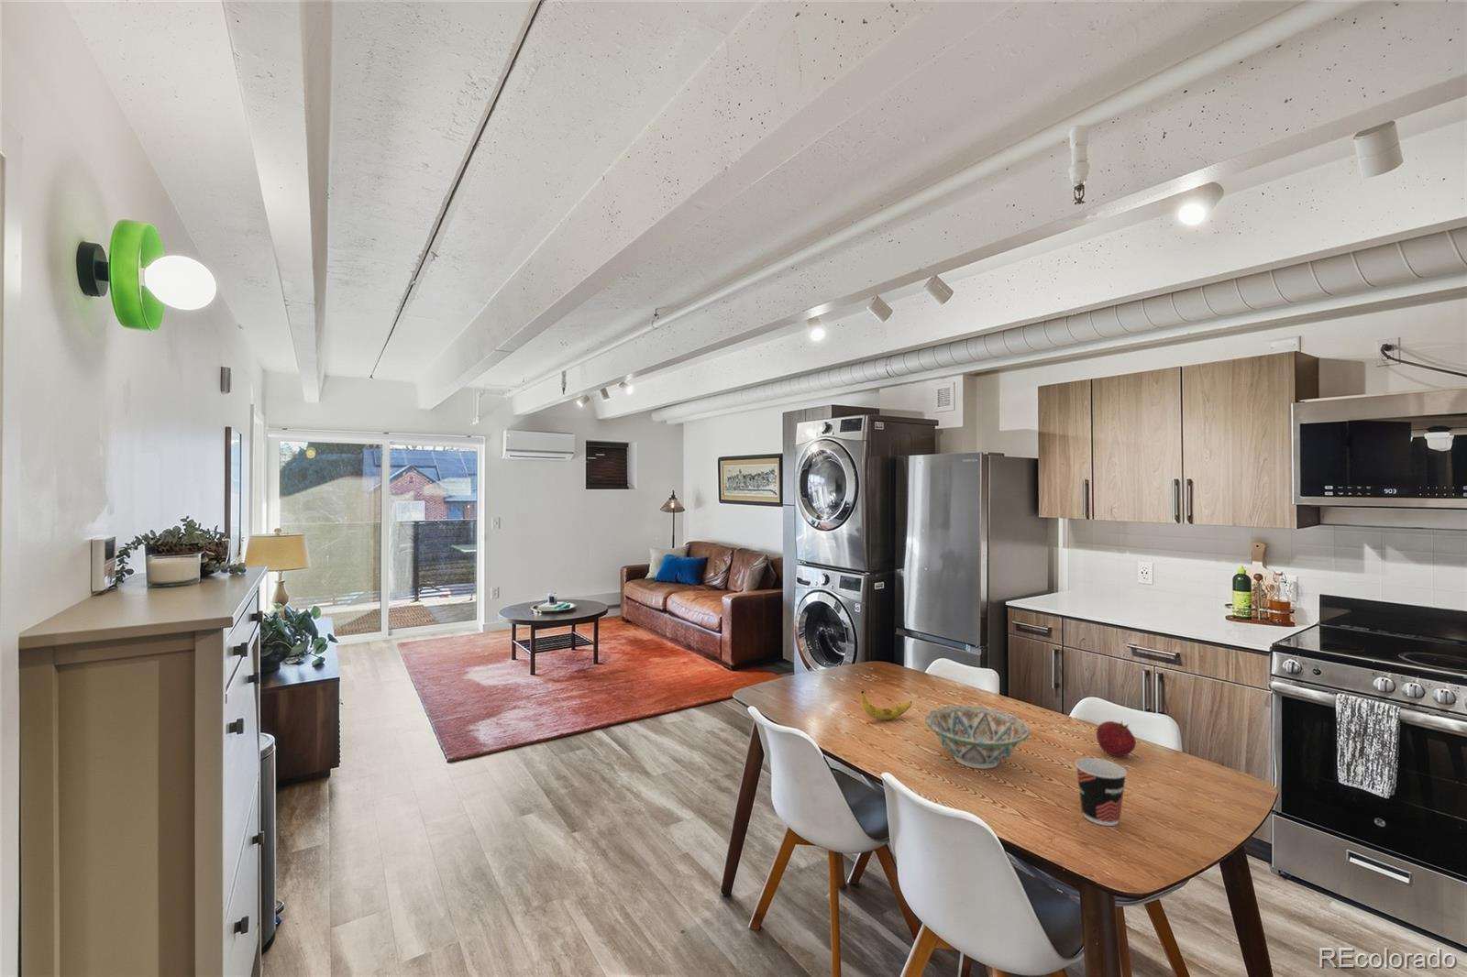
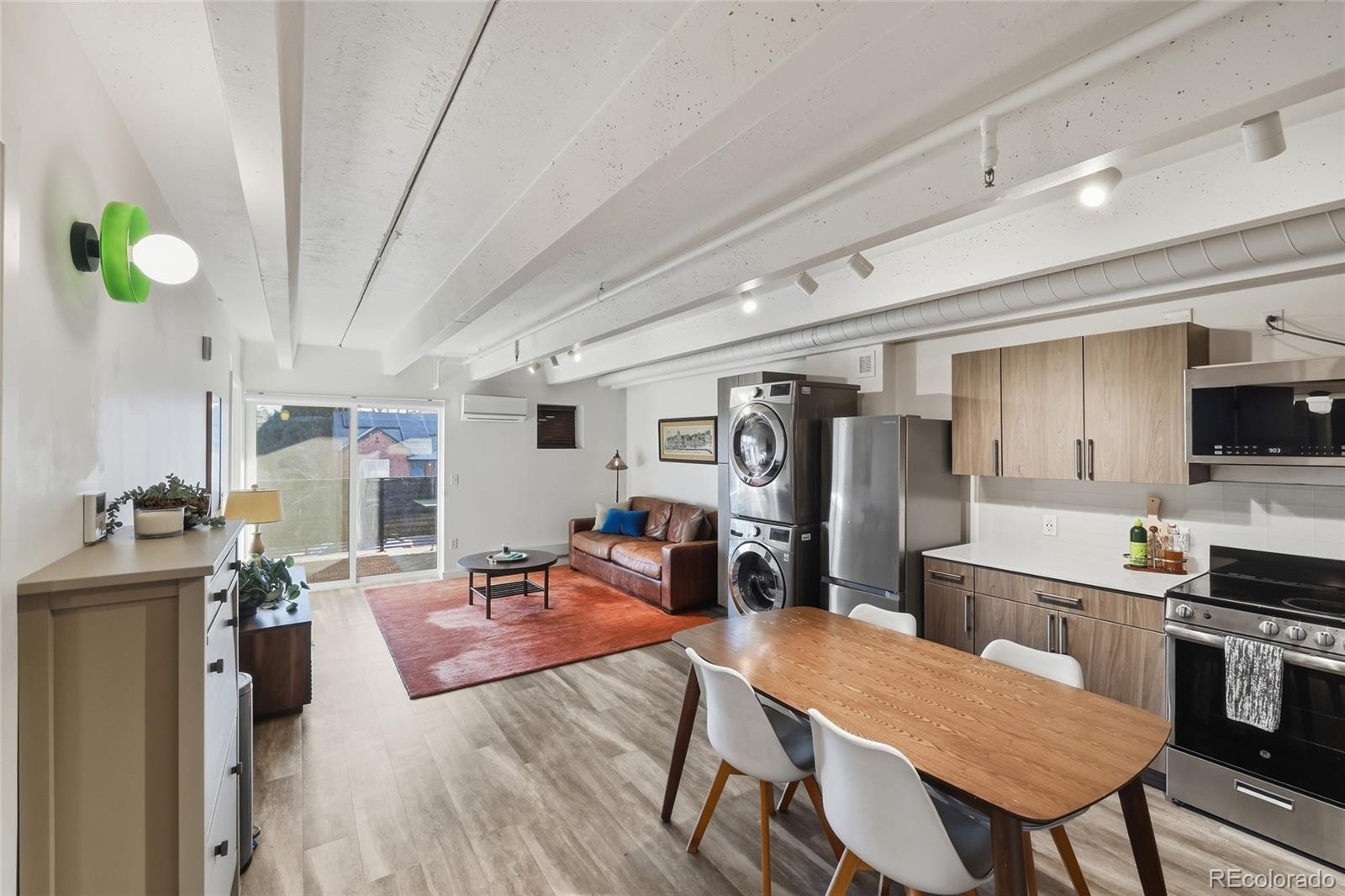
- cup (1101, 792)
- banana (889, 708)
- decorative bowl (975, 740)
- fruit (1115, 738)
